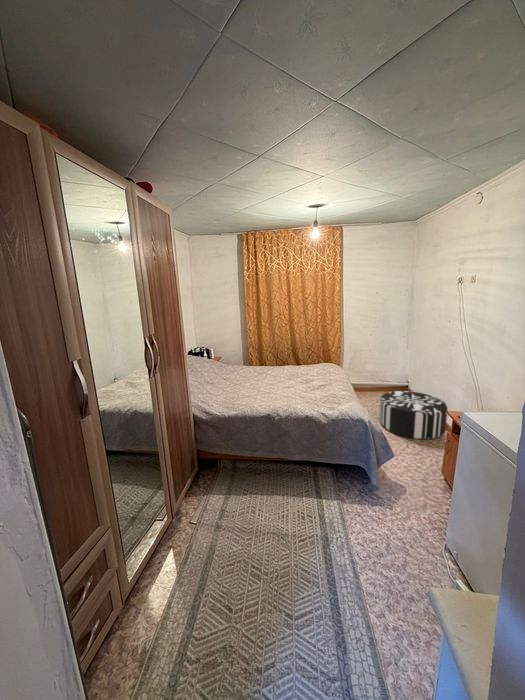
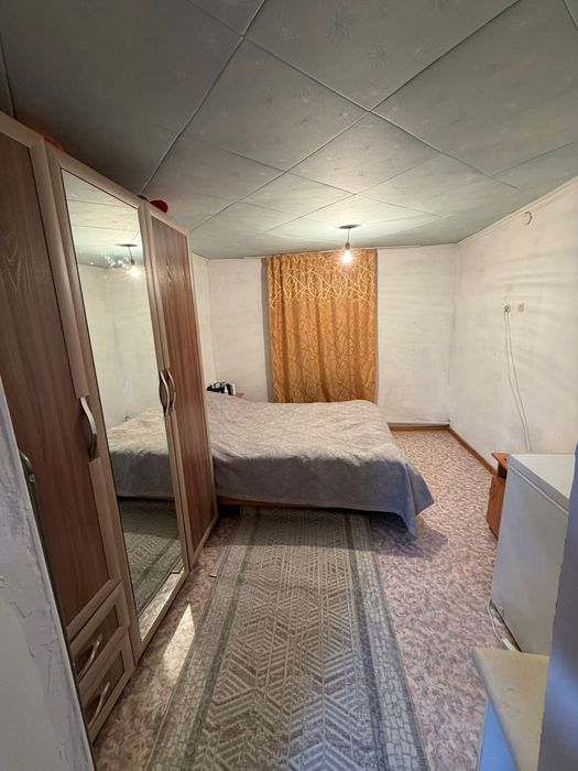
- pouf (411, 413)
